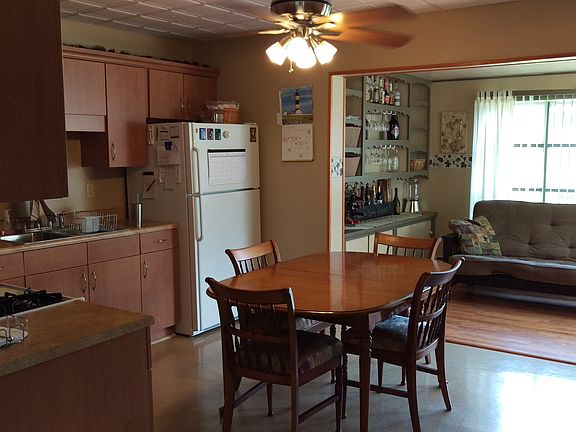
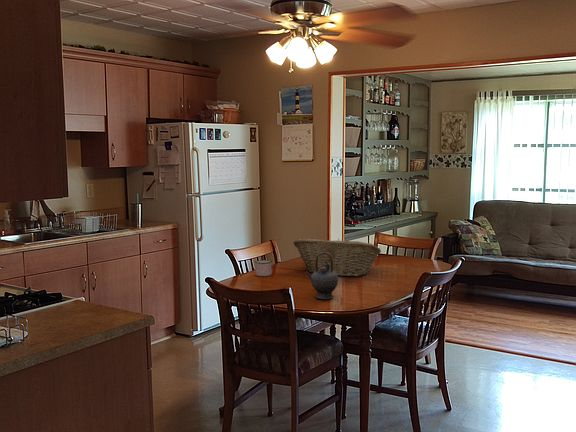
+ teapot (321, 274)
+ mug (264, 267)
+ fruit basket (336, 253)
